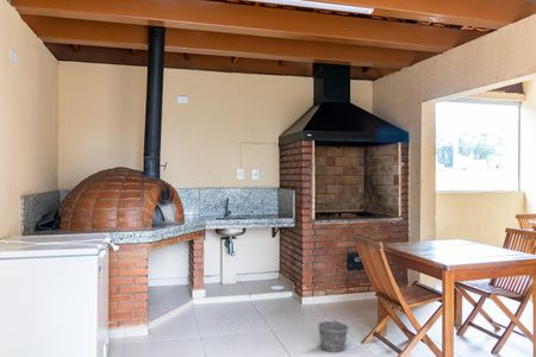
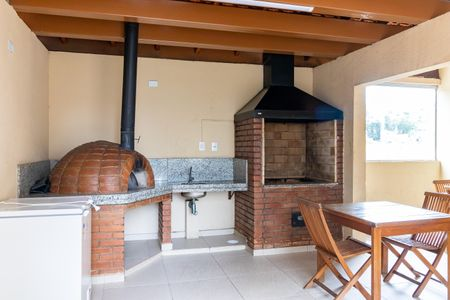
- bucket (332, 328)
